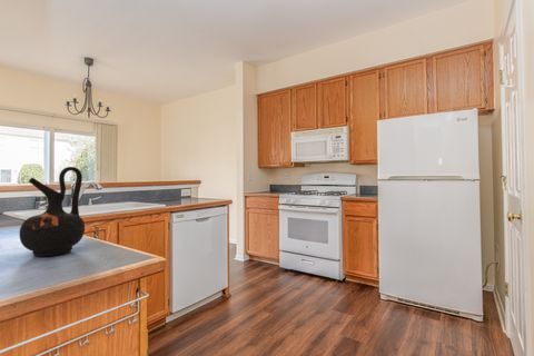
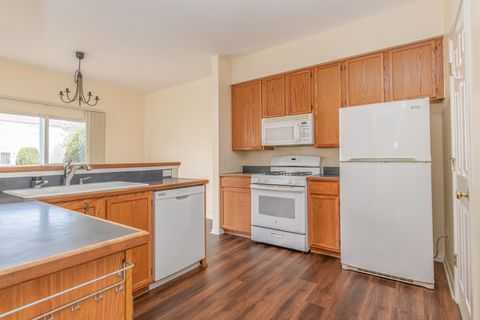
- ceramic jug (53, 209)
